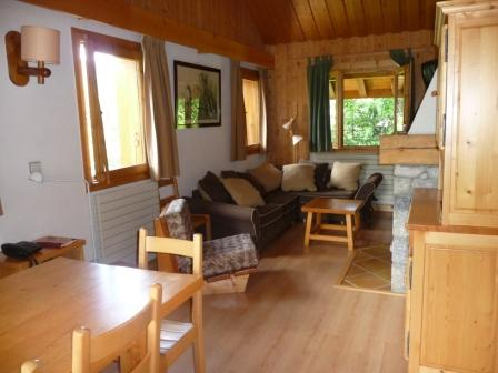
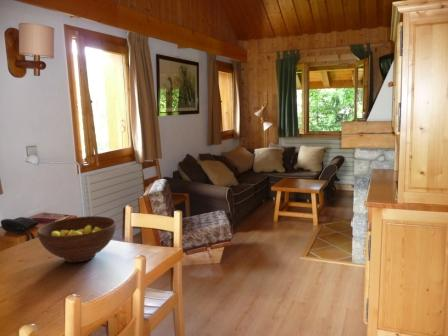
+ fruit bowl (79, 241)
